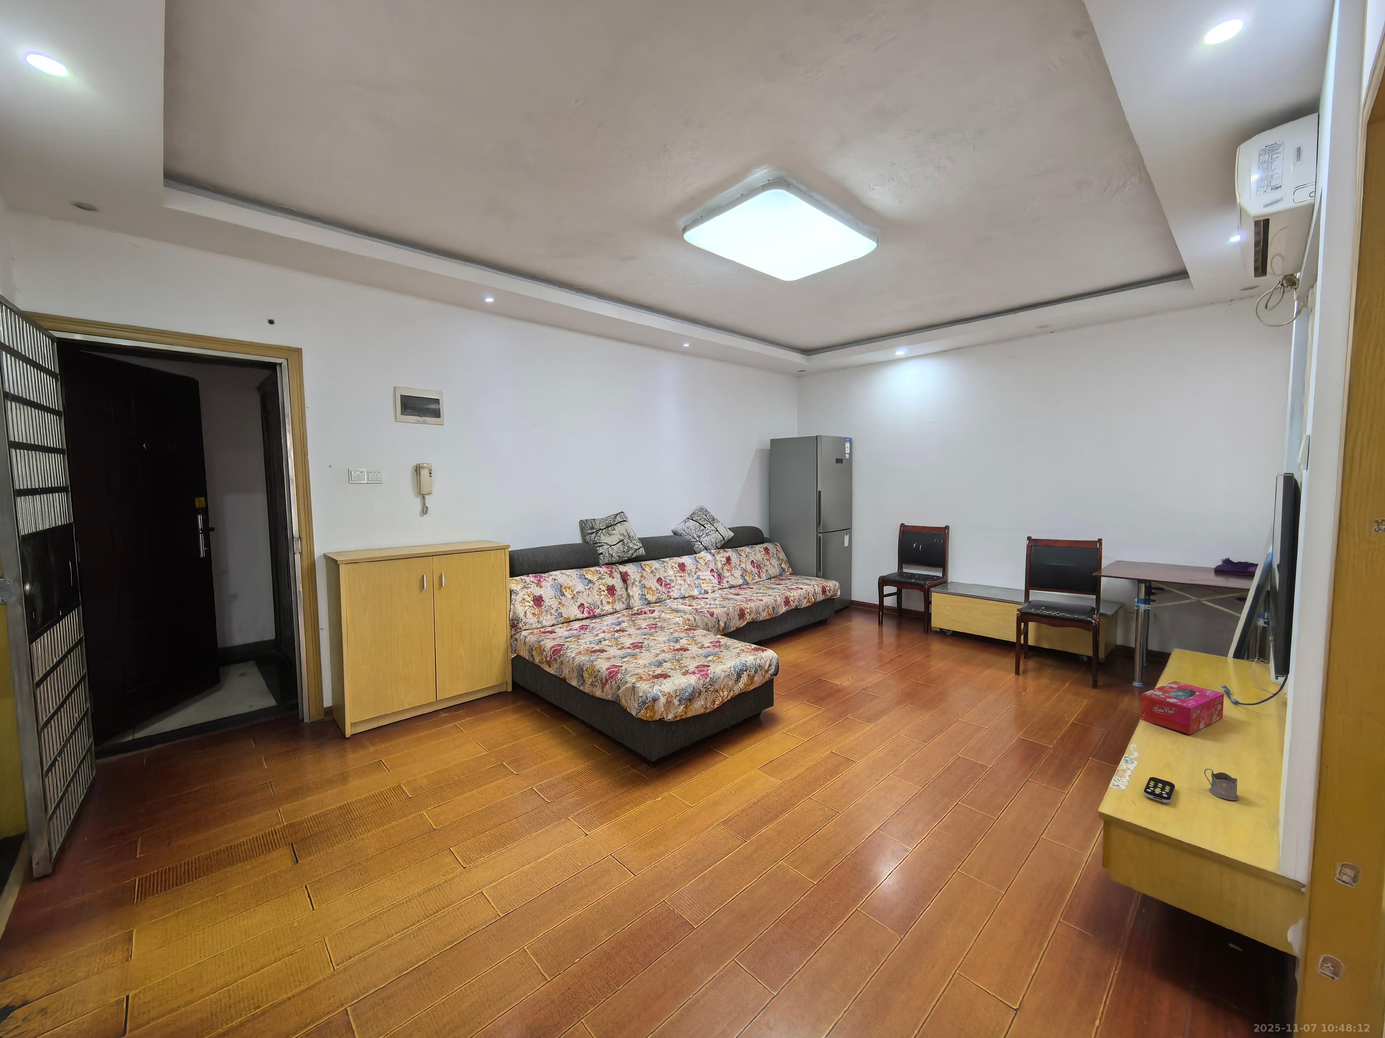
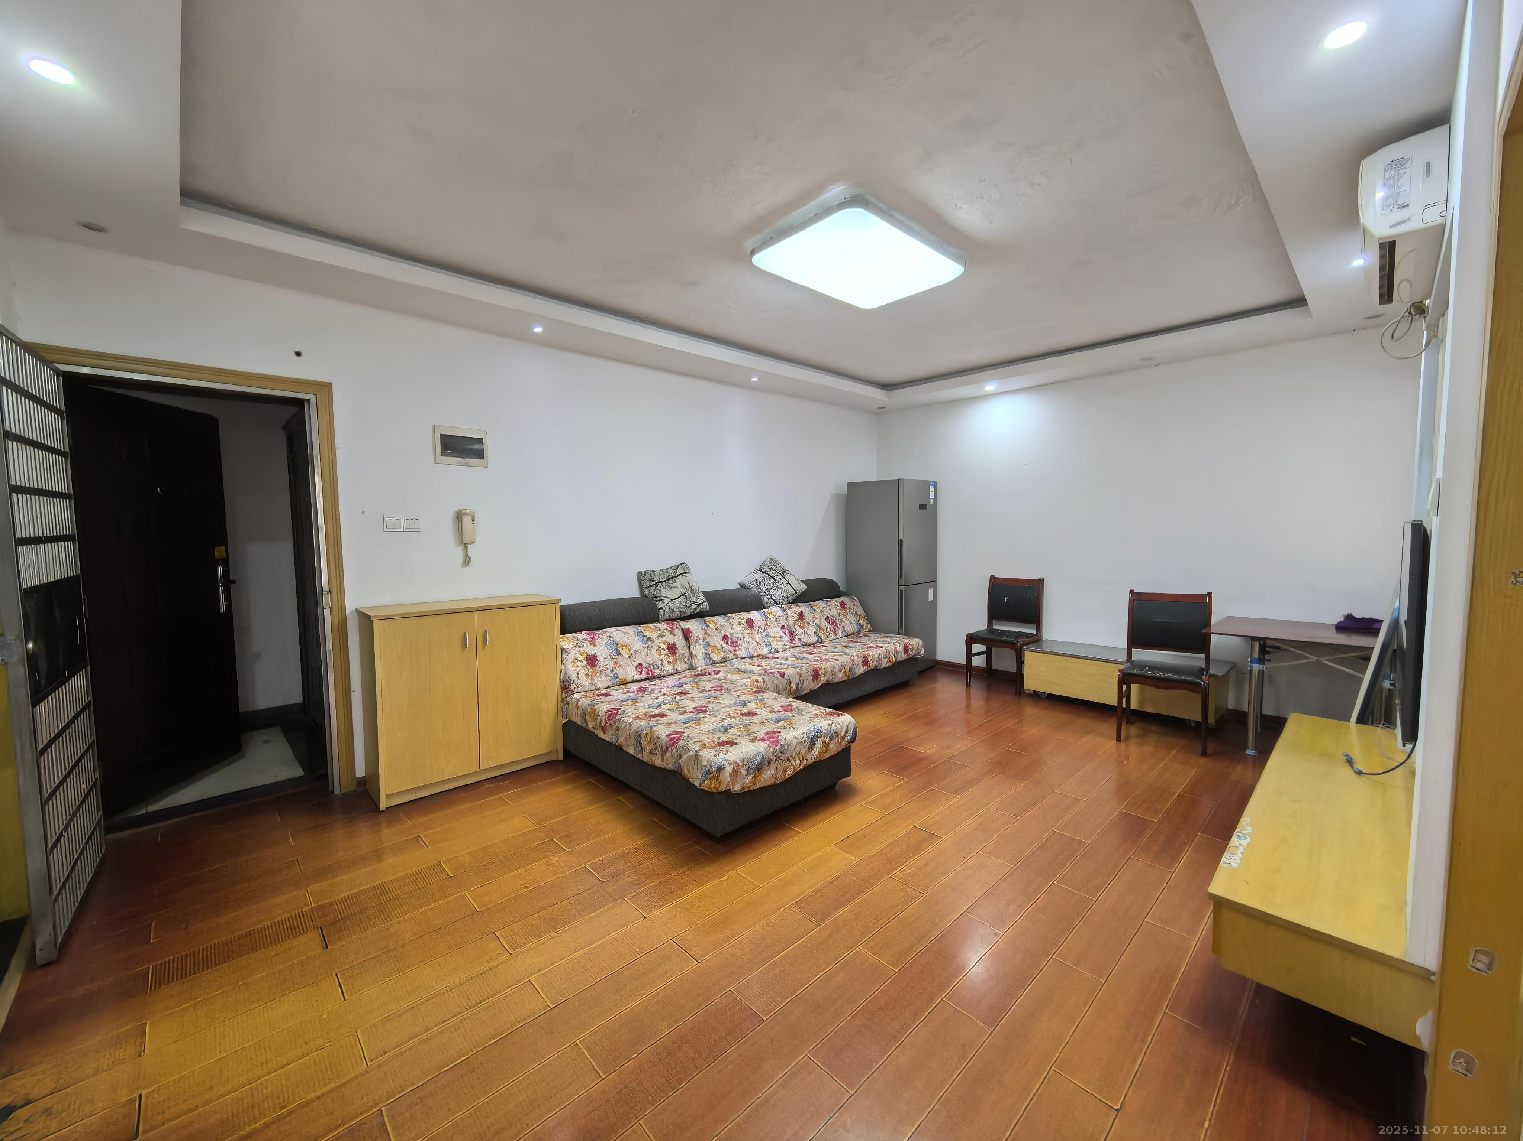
- tissue box (1182, 705)
- tea glass holder (1221, 778)
- remote control (1159, 789)
